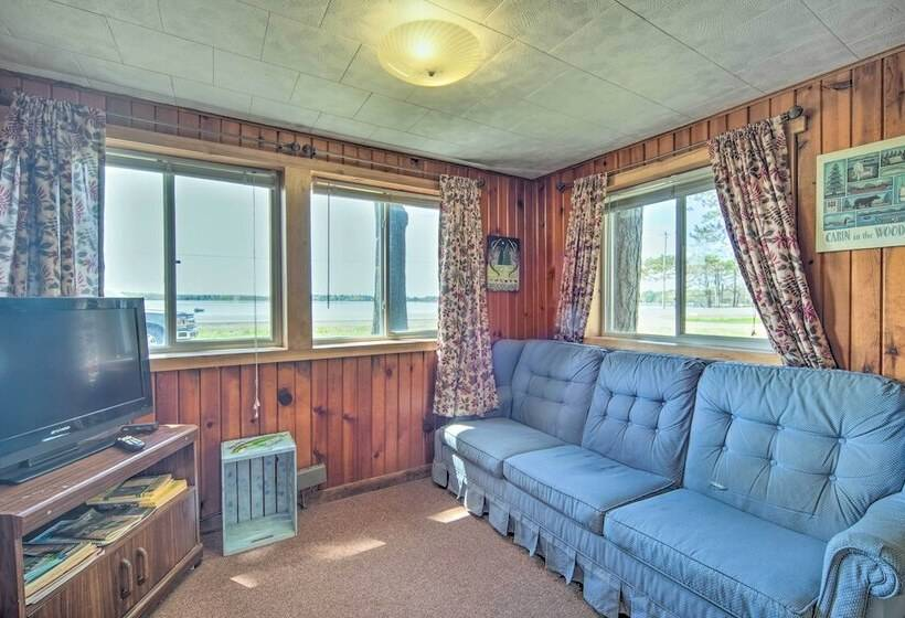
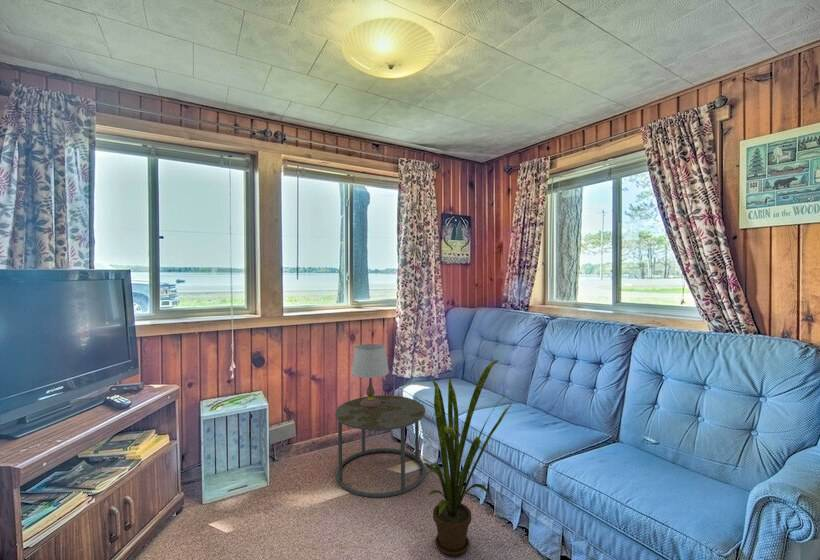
+ side table (380, 448)
+ table lamp (370, 374)
+ house plant (457, 452)
